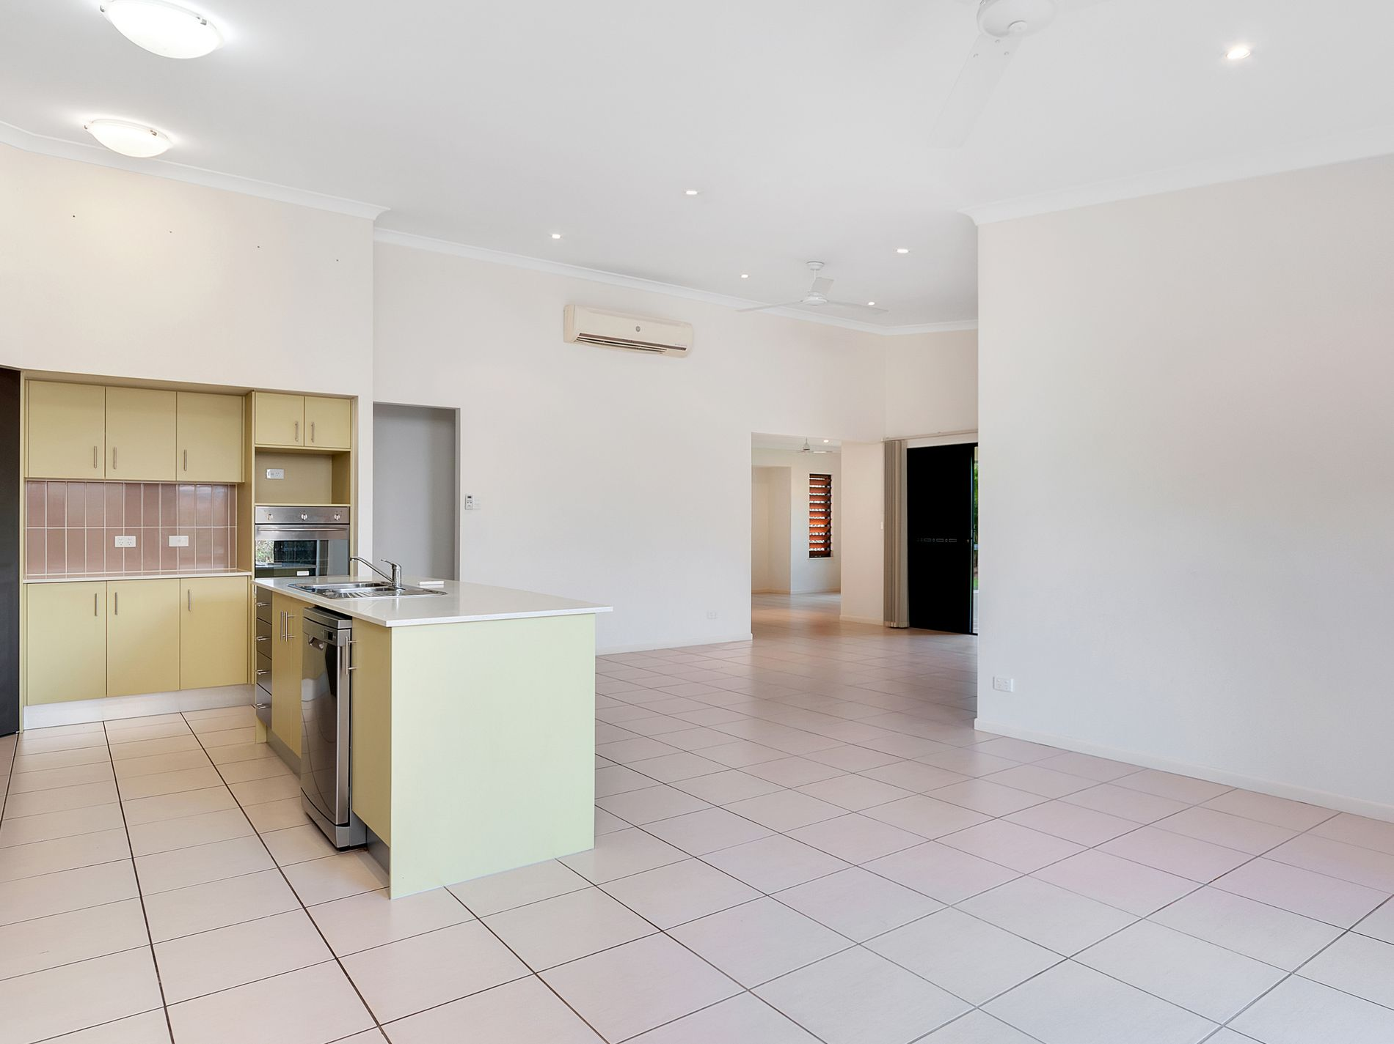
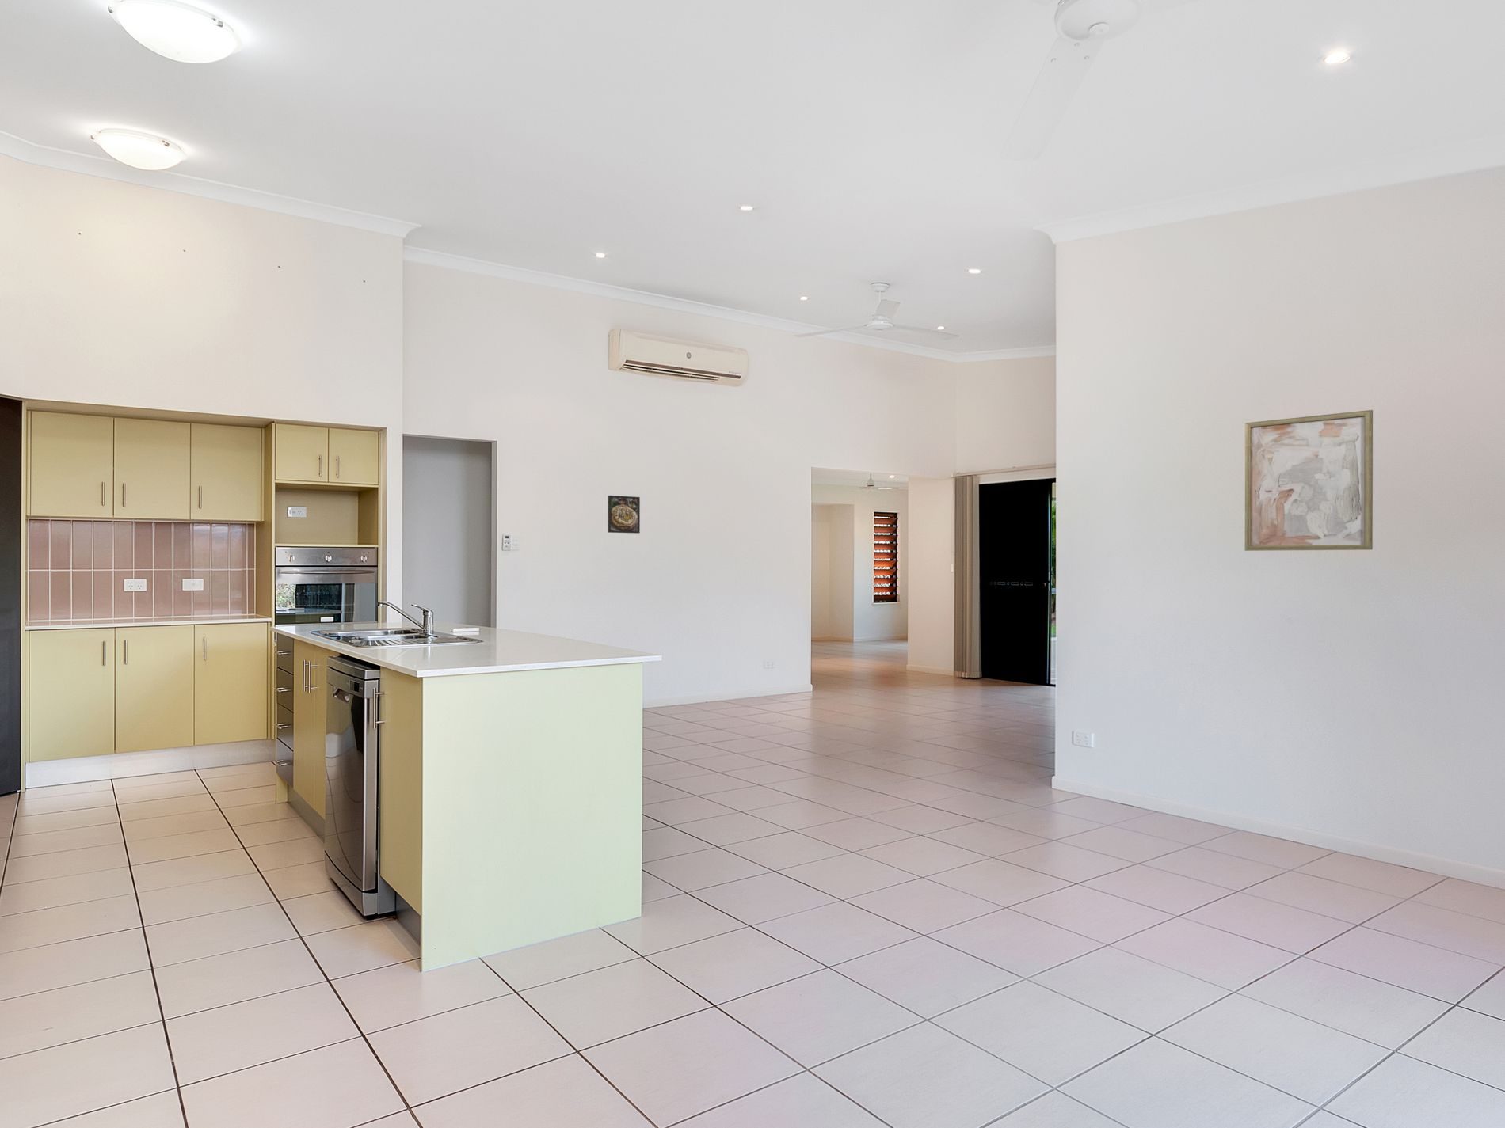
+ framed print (623, 514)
+ wall art (1306, 483)
